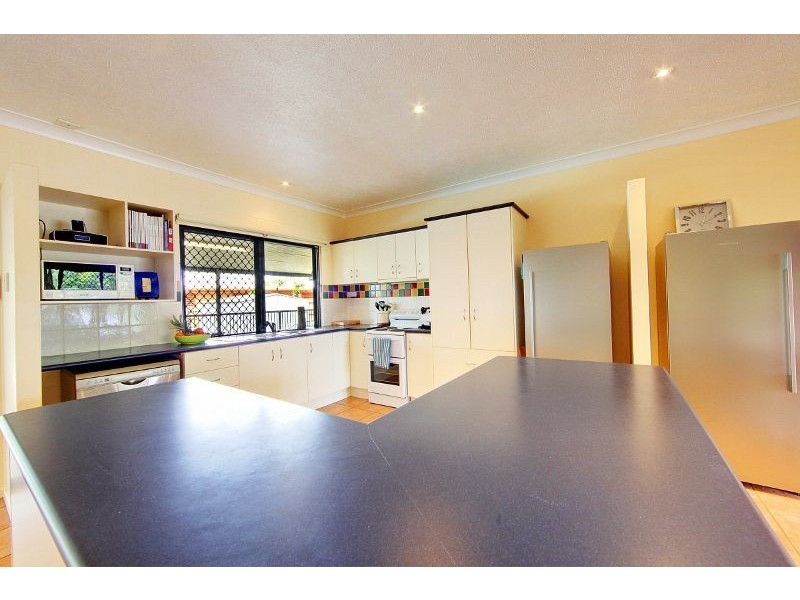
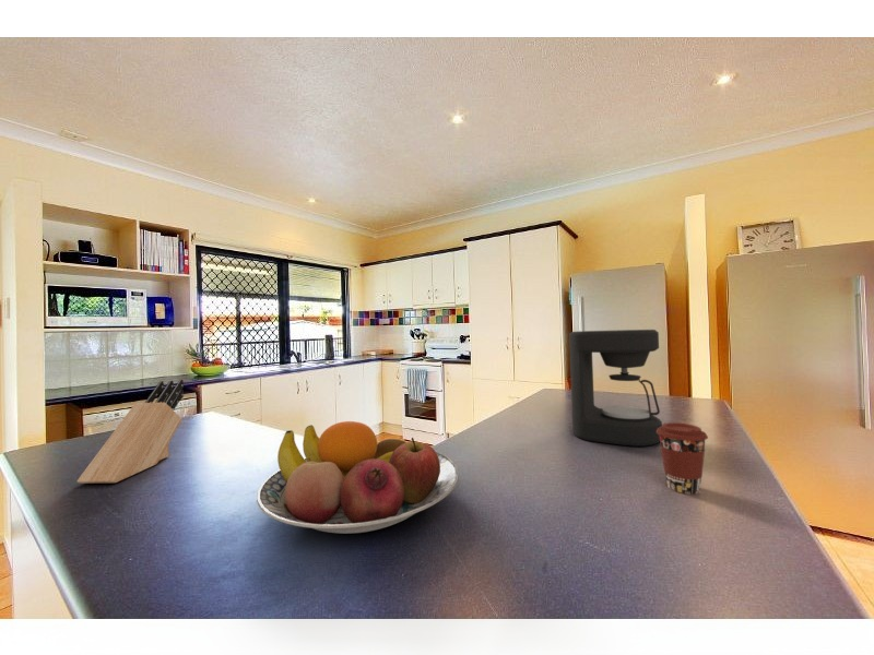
+ knife block (141, 424)
+ coffee cup (682, 457)
+ fruit bowl (363, 466)
+ coffee maker (613, 379)
